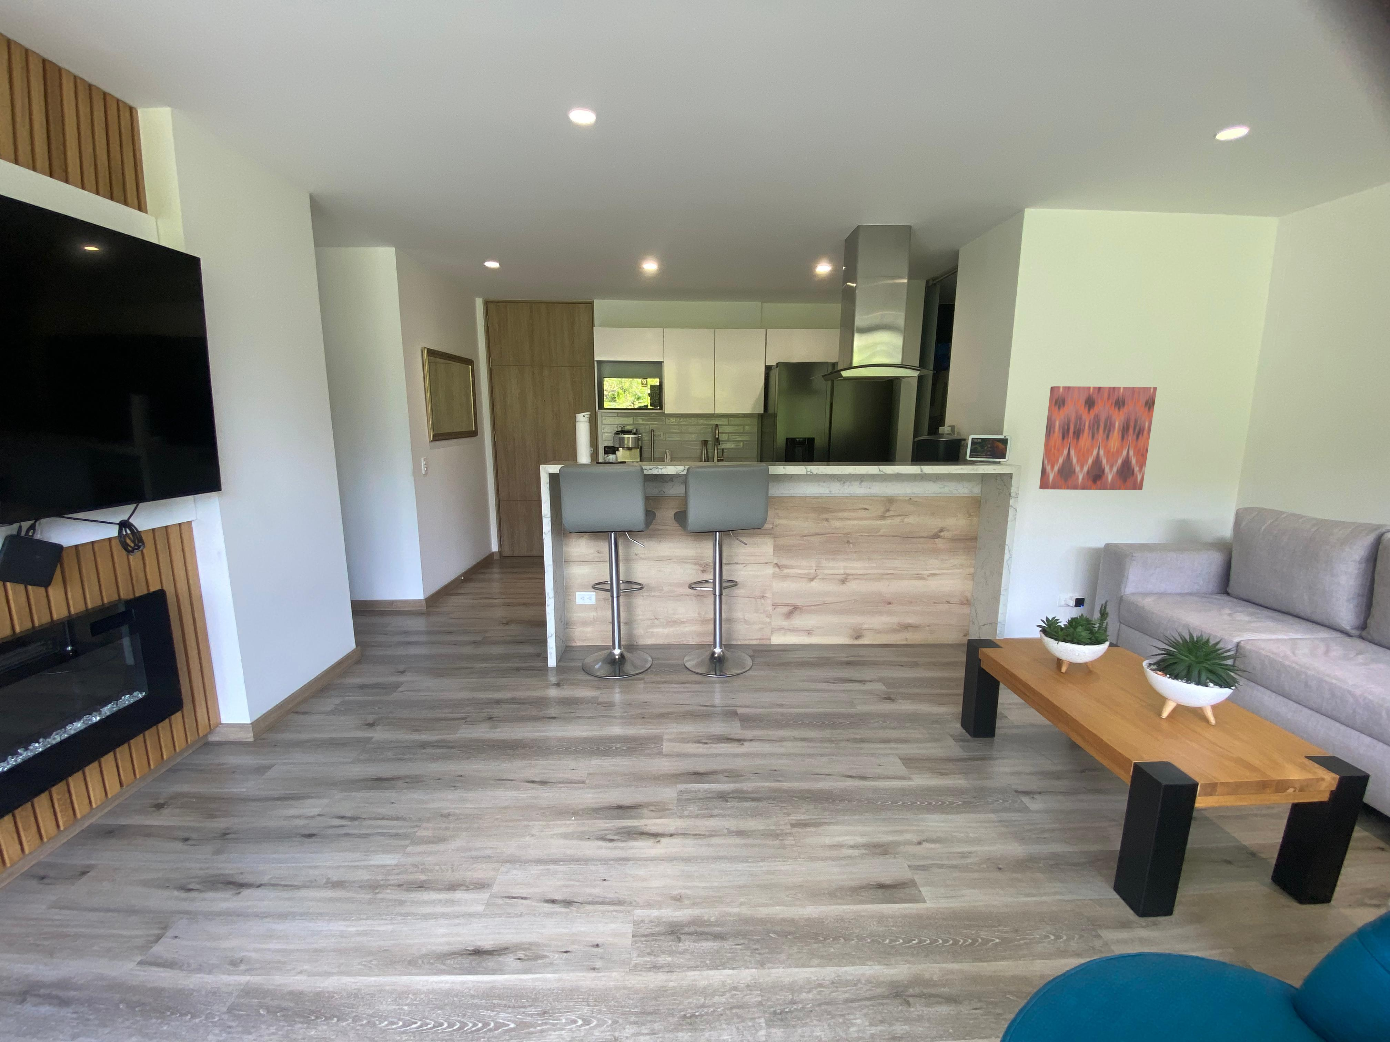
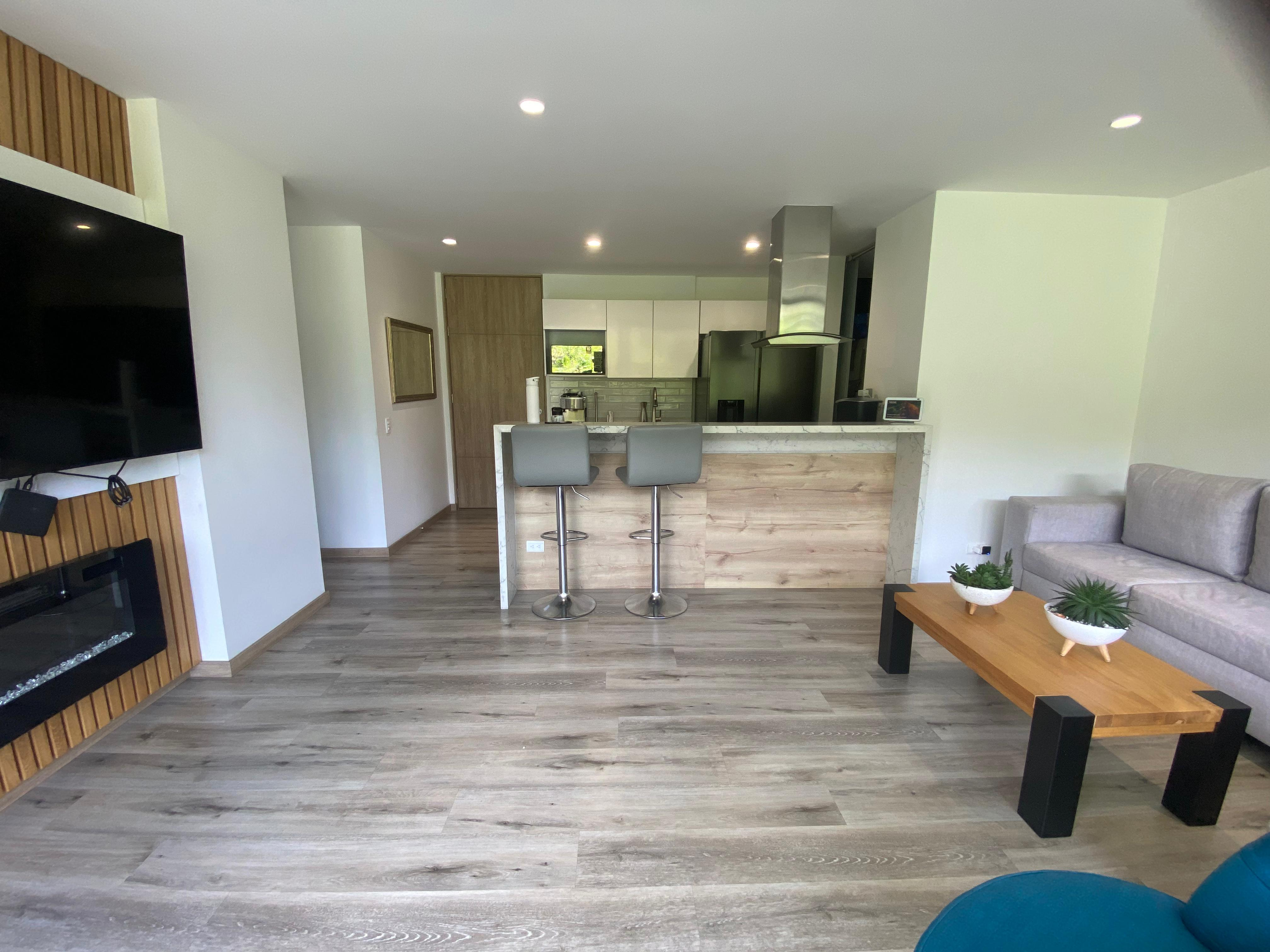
- wall art (1097, 439)
